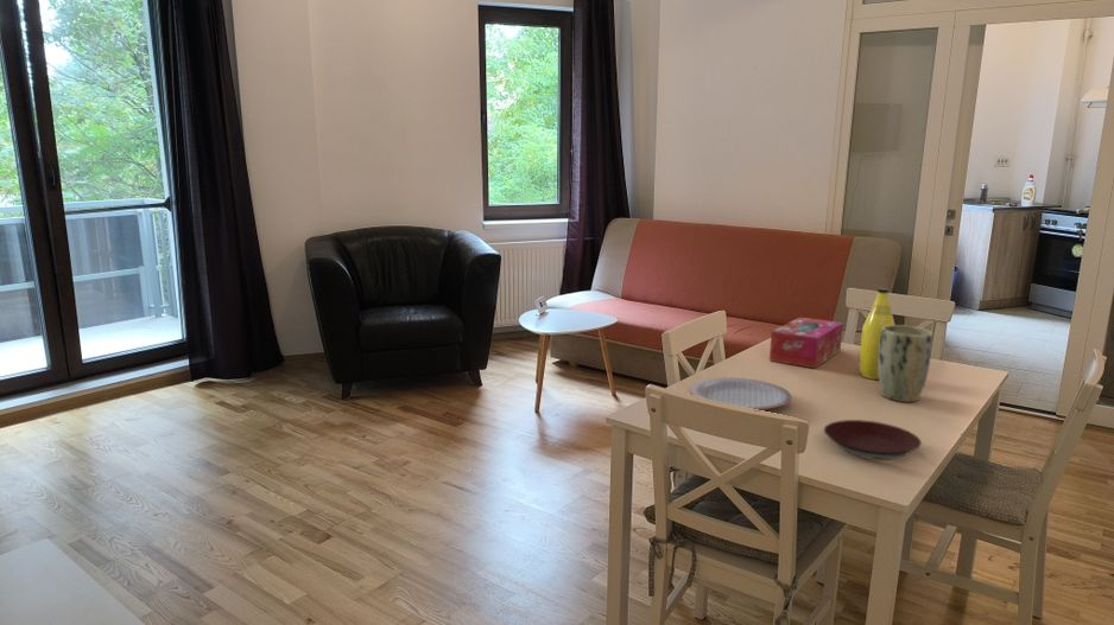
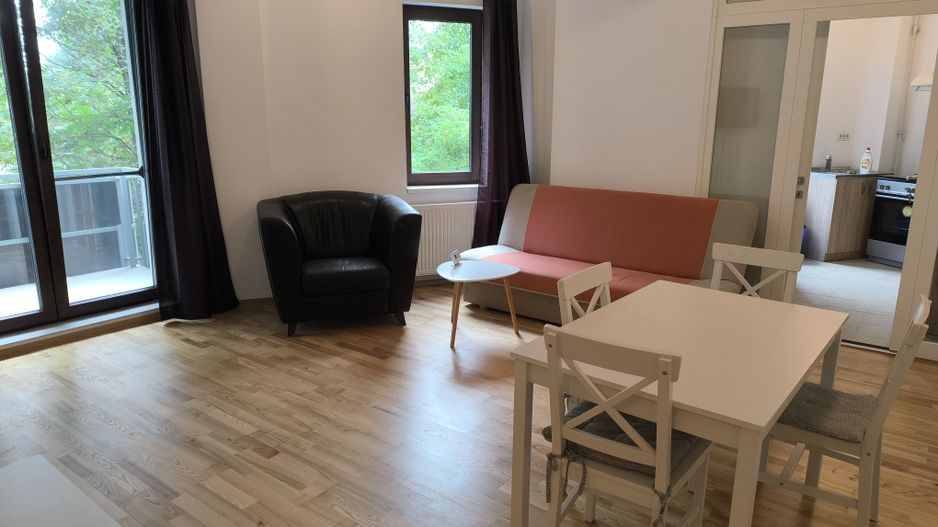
- bottle (879, 332)
- tissue box (806, 340)
- plate (871, 441)
- plate (739, 395)
- plant pot (903, 363)
